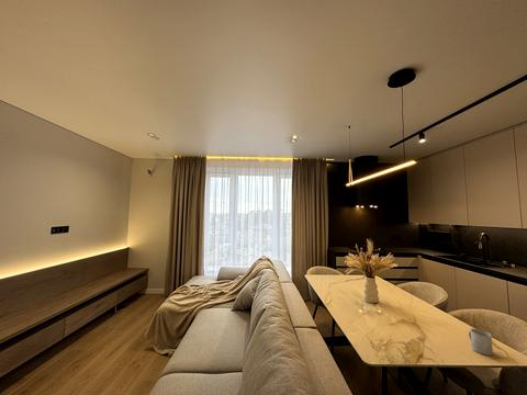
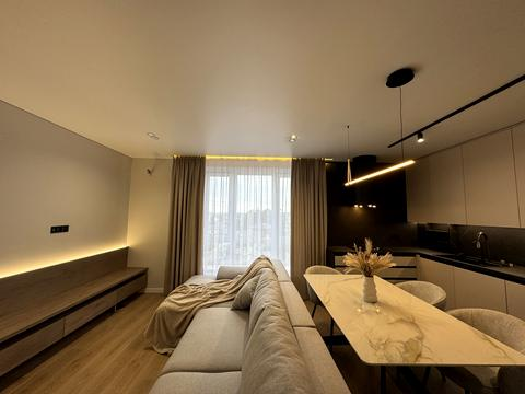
- mug (478, 339)
